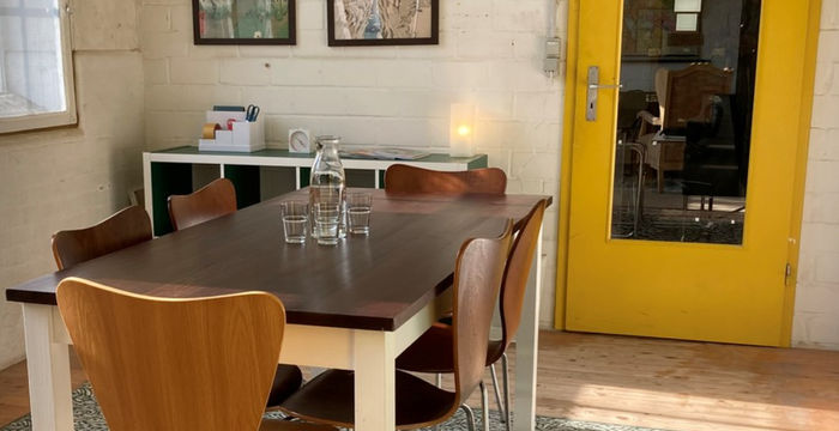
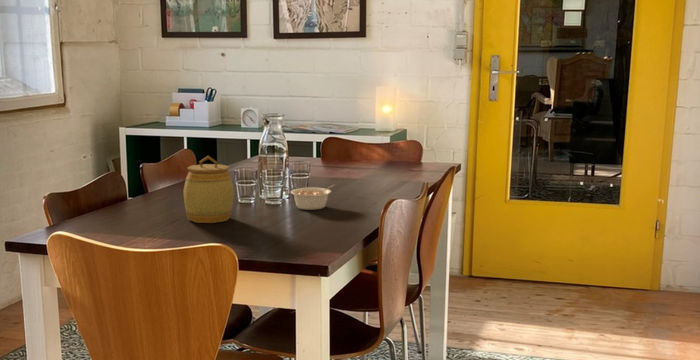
+ jar (208, 187)
+ legume (311, 197)
